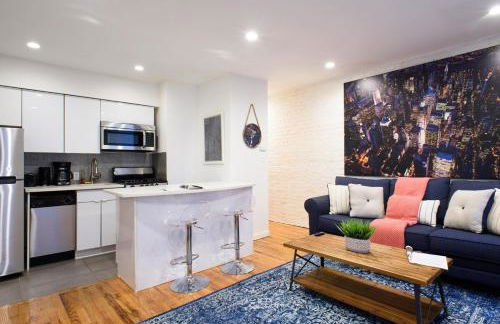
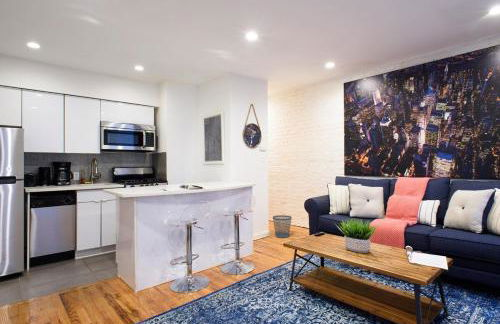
+ wastebasket (282, 226)
